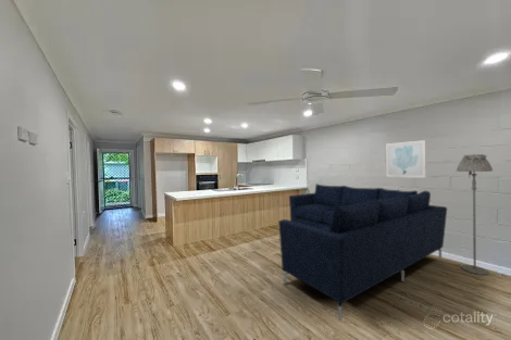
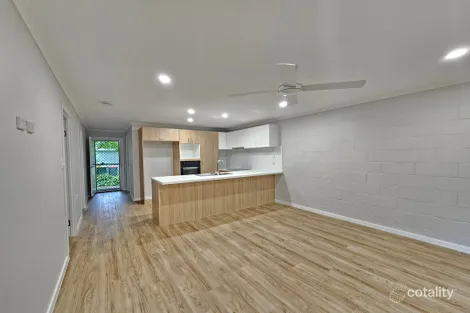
- sofa (323, 221)
- wall art (404, 160)
- floor lamp (474, 212)
